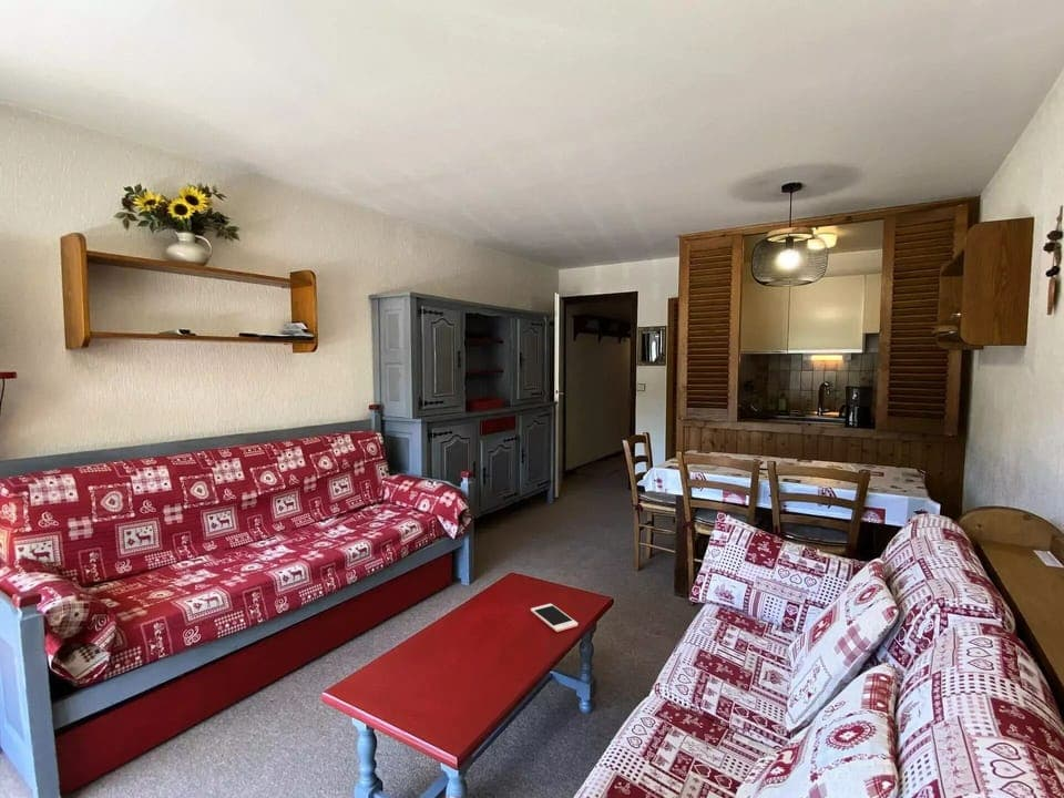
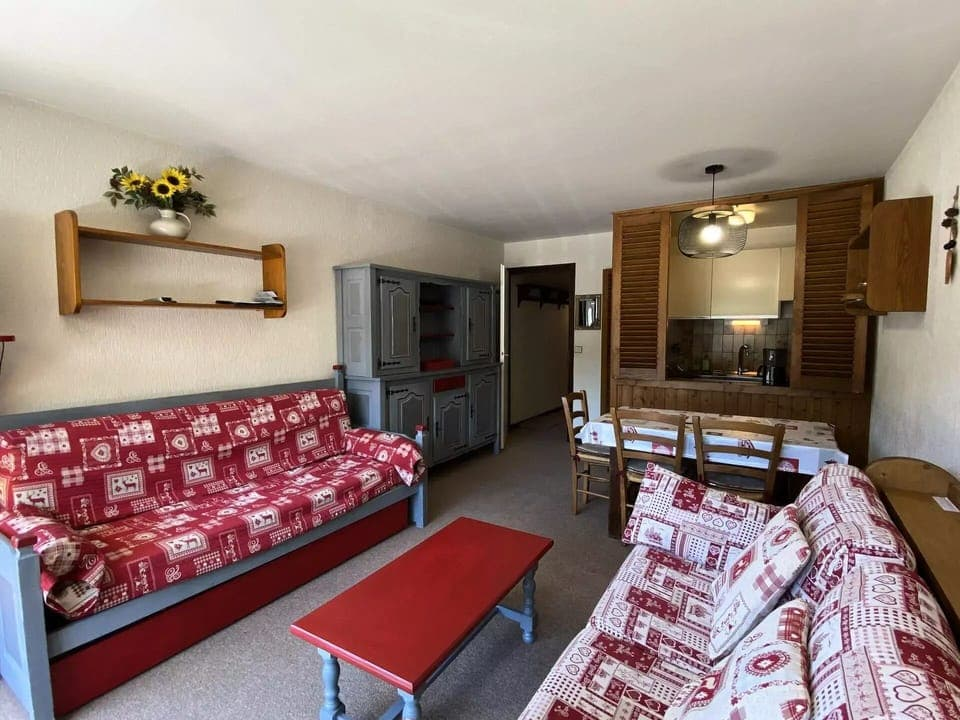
- cell phone (553, 616)
